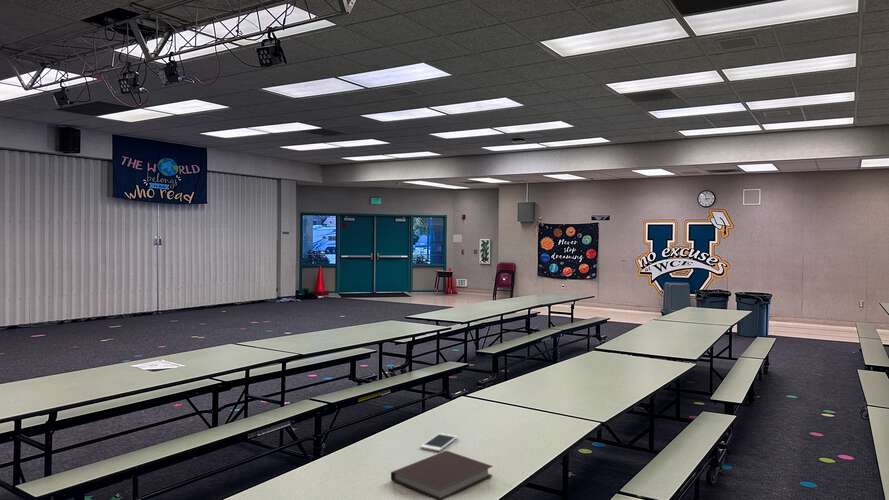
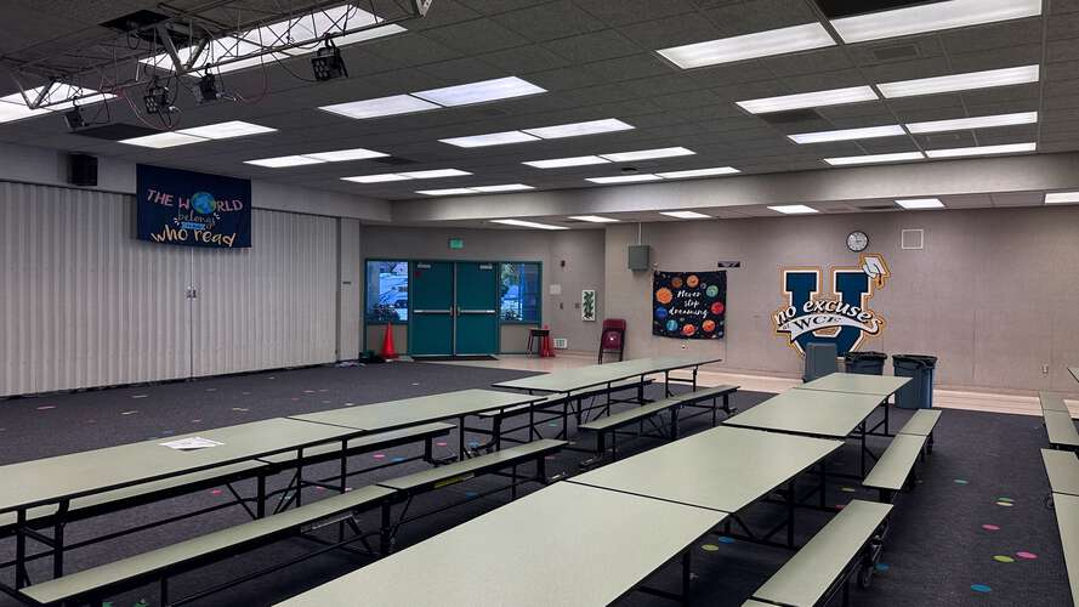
- cell phone (439, 441)
- notebook (442, 473)
